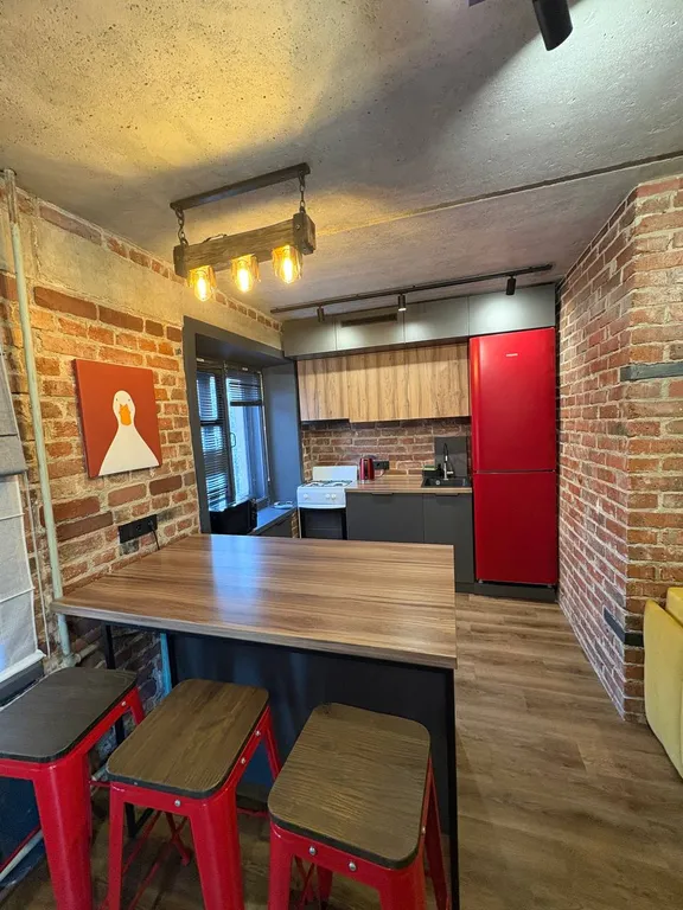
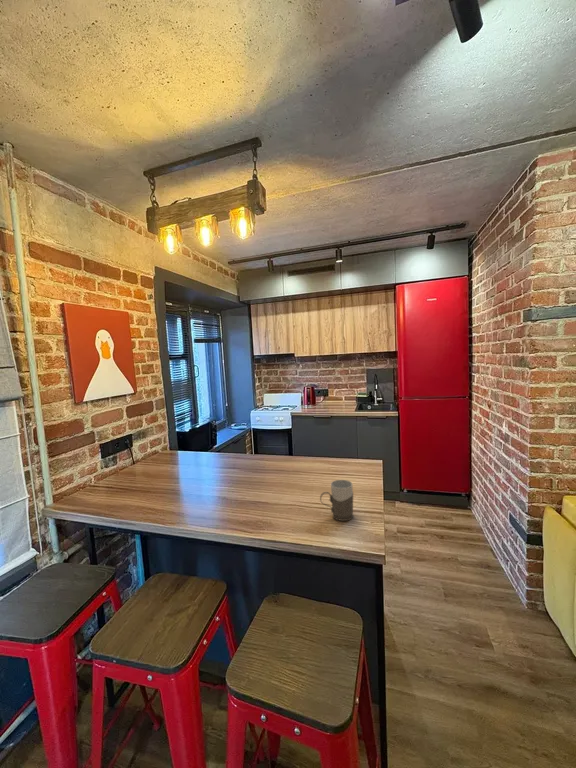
+ mug (336, 500)
